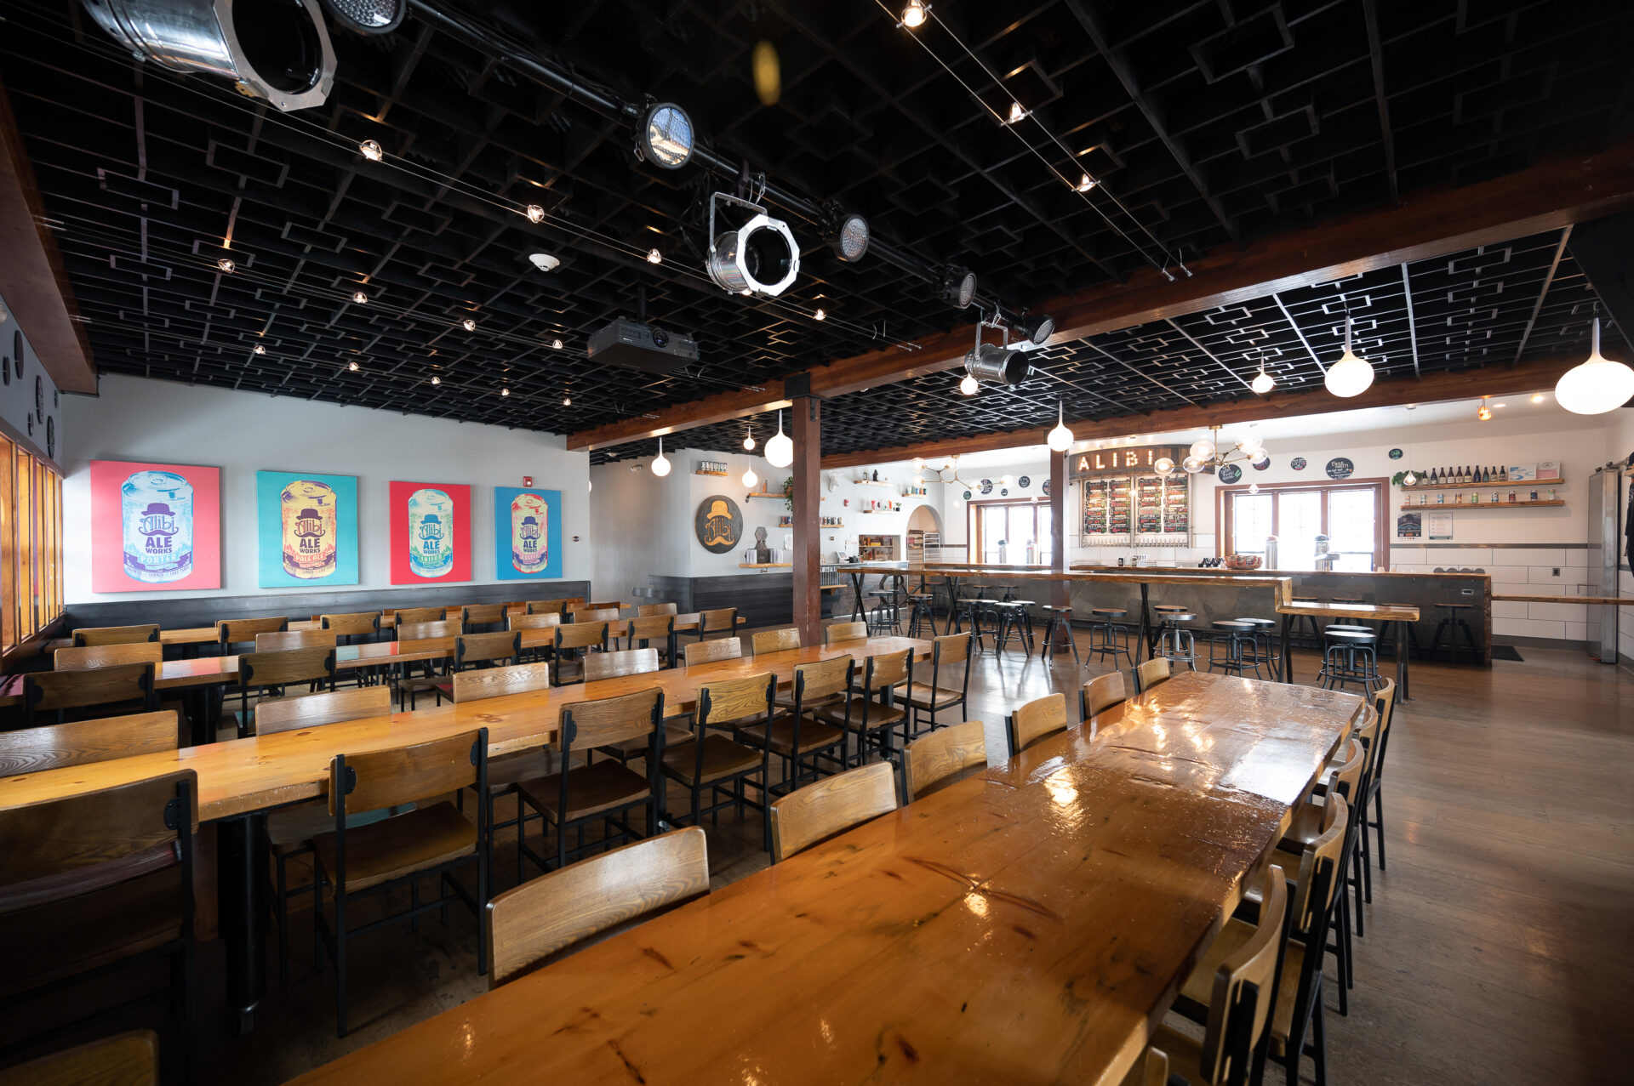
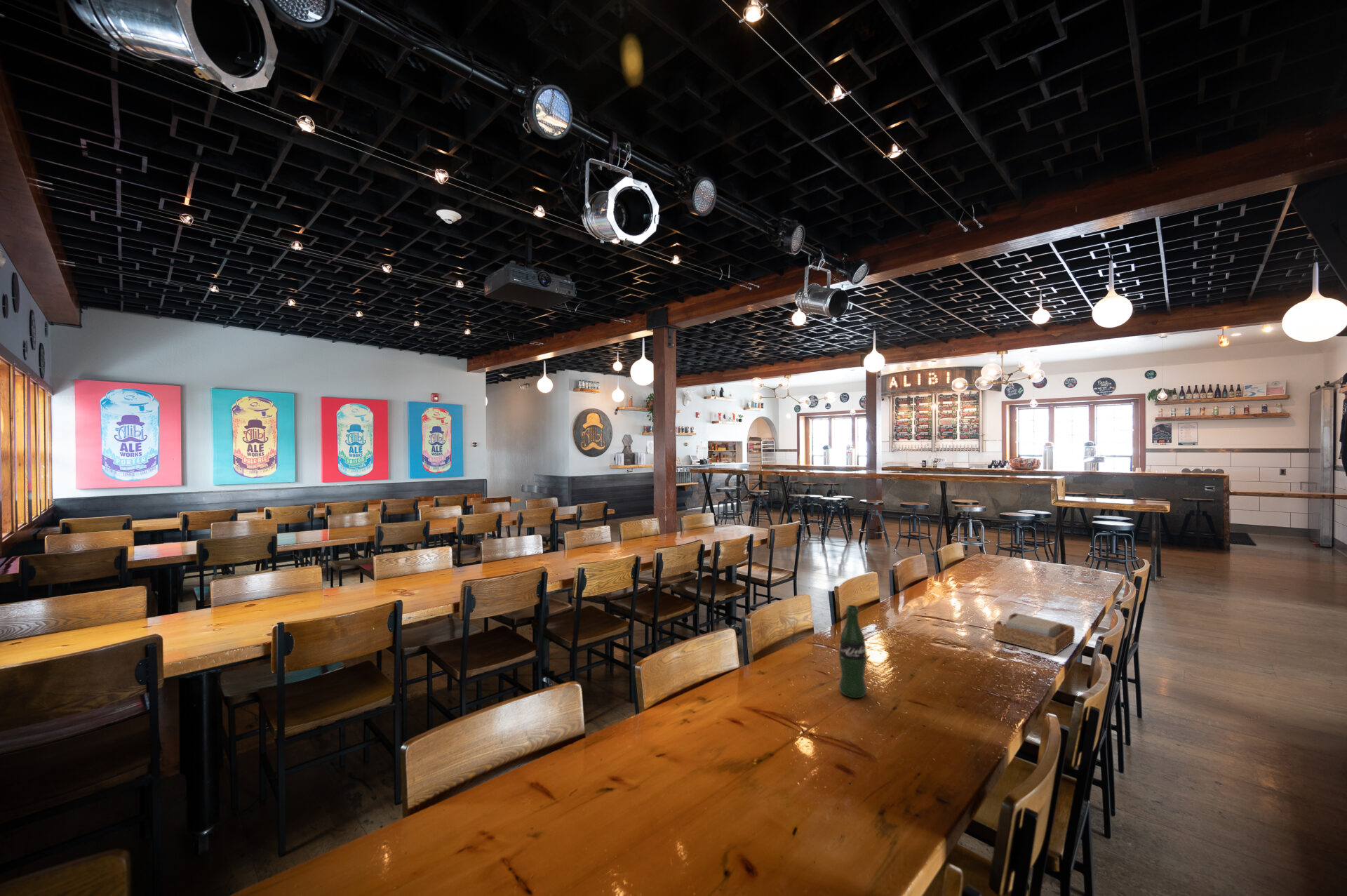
+ beer bottle (852, 649)
+ napkin holder (1033, 630)
